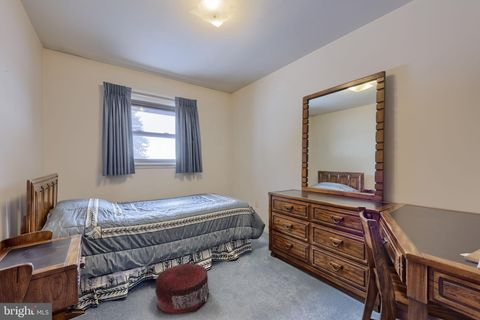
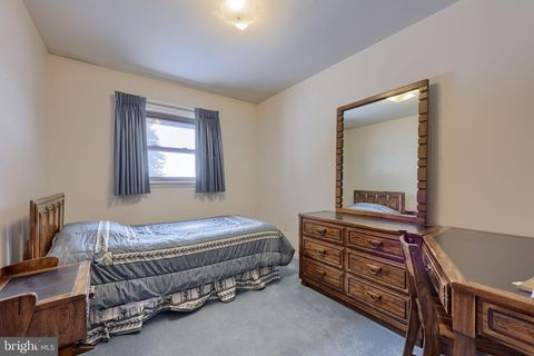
- pouf (183, 284)
